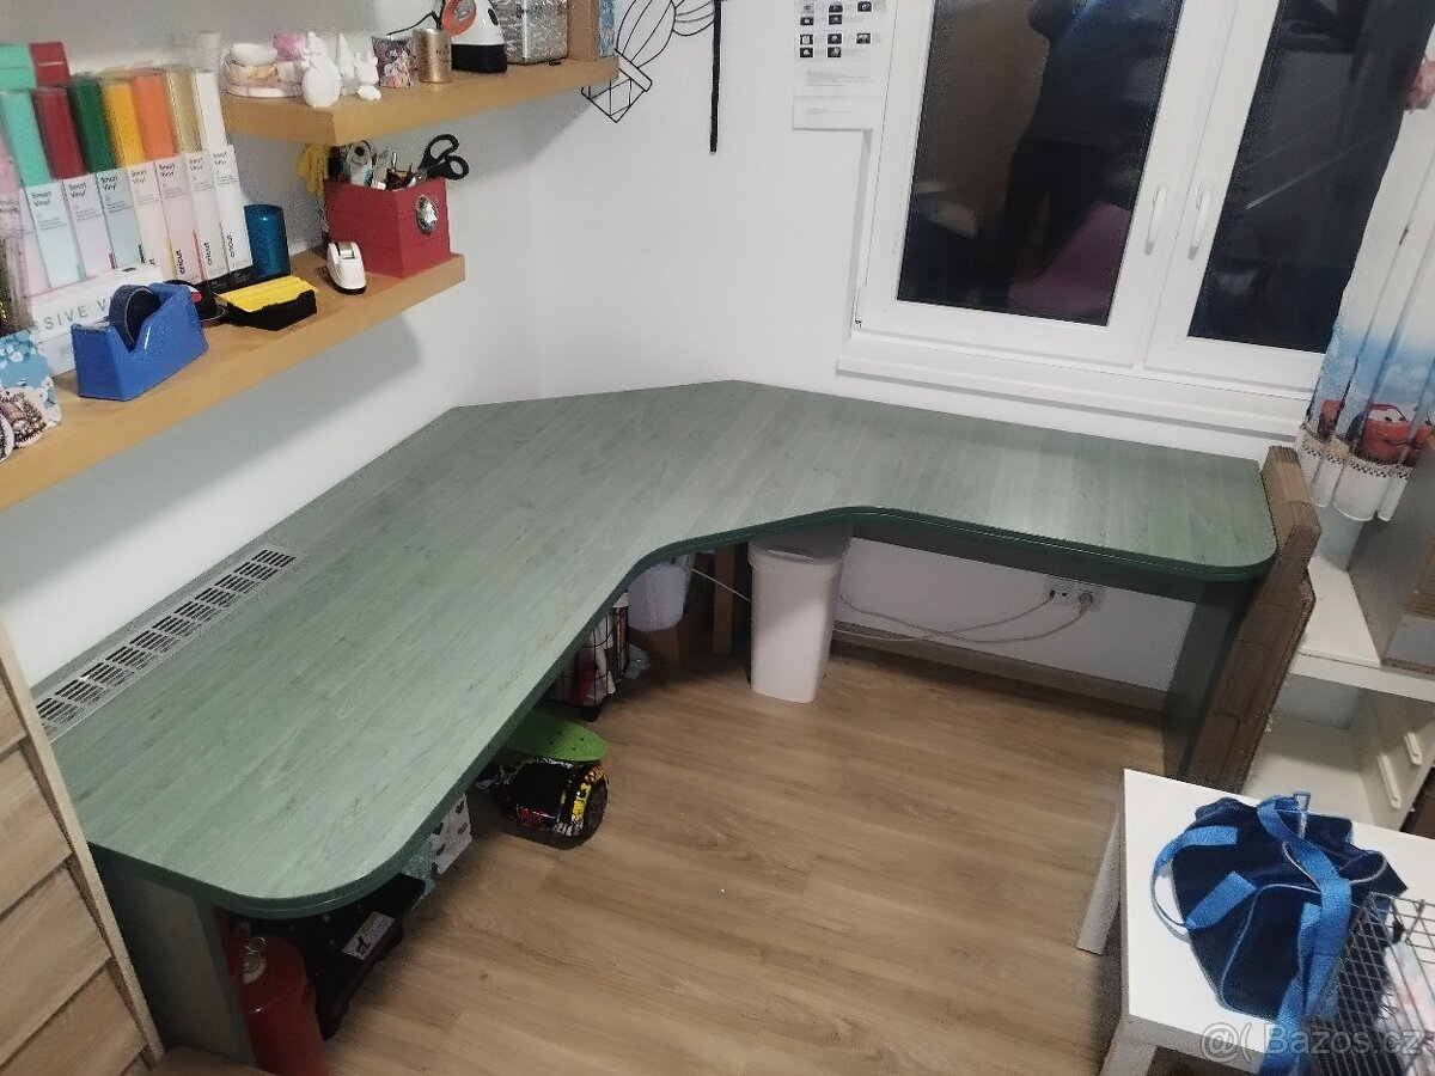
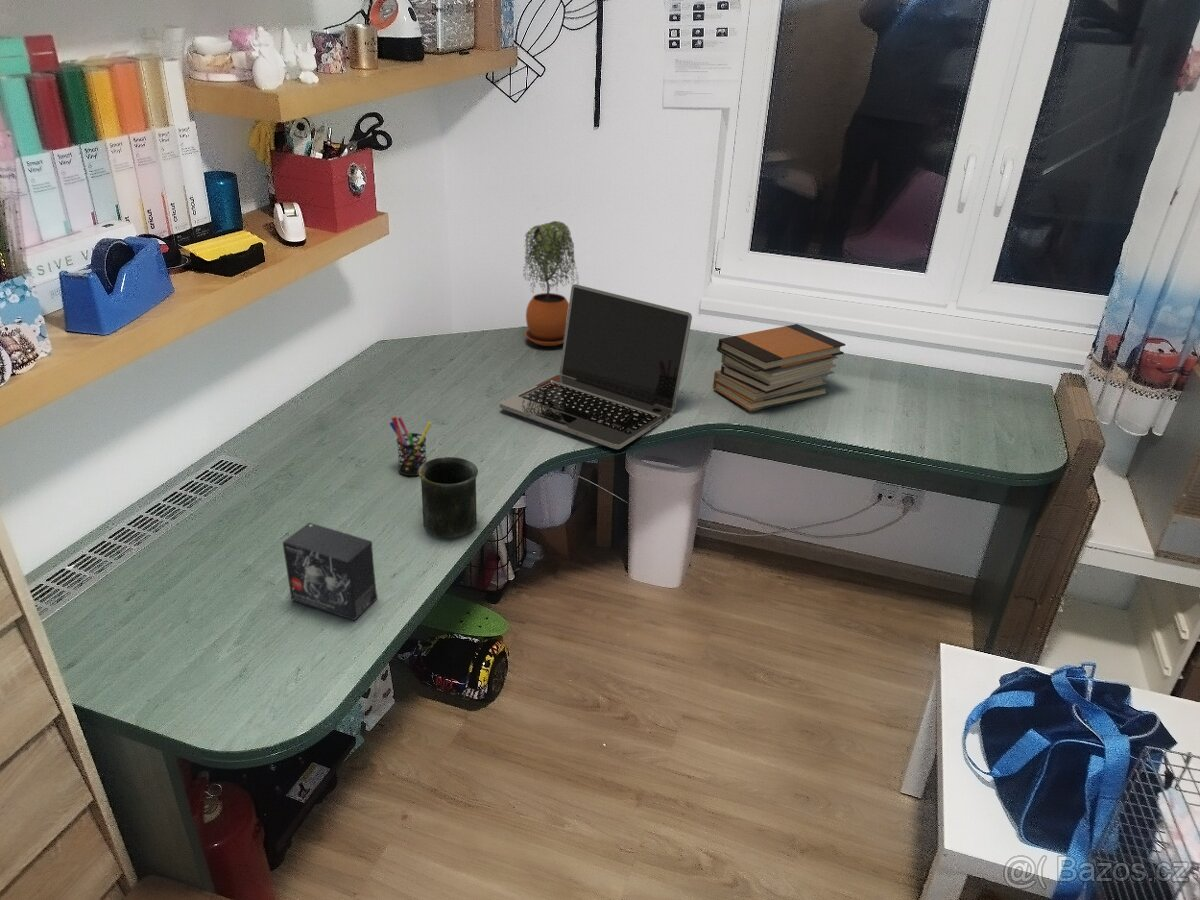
+ mug (444, 494)
+ potted plant (552, 283)
+ pen holder (409, 444)
+ laptop (593, 361)
+ book stack (777, 366)
+ small box (330, 570)
